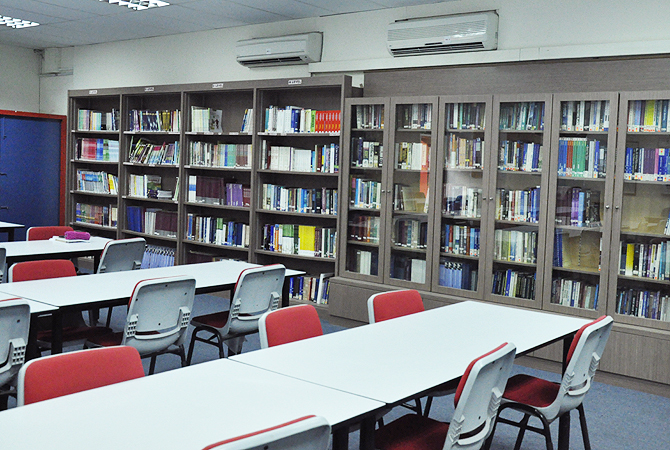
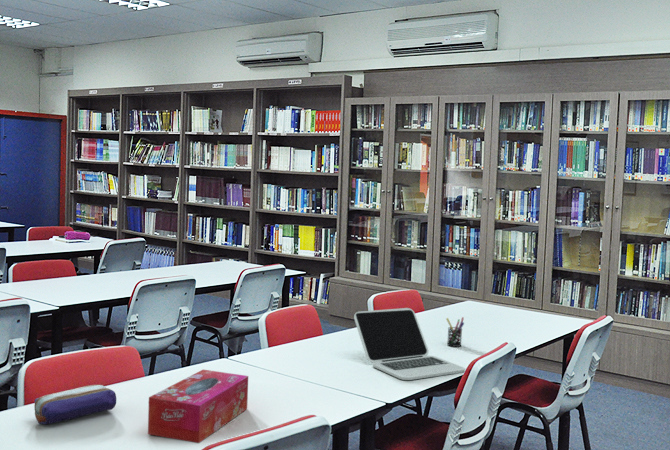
+ tissue box (201, 403)
+ pencil case (76, 403)
+ laptop (408, 341)
+ pen holder (456, 330)
